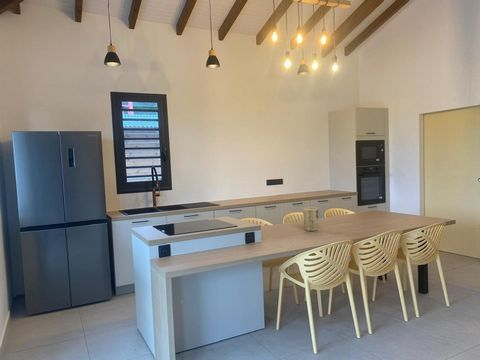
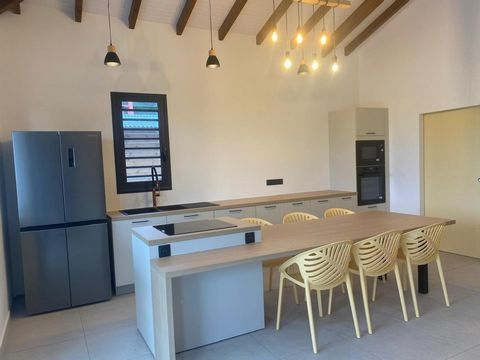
- plant pot (311, 219)
